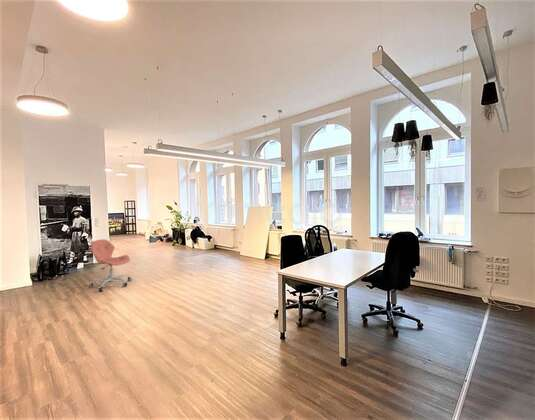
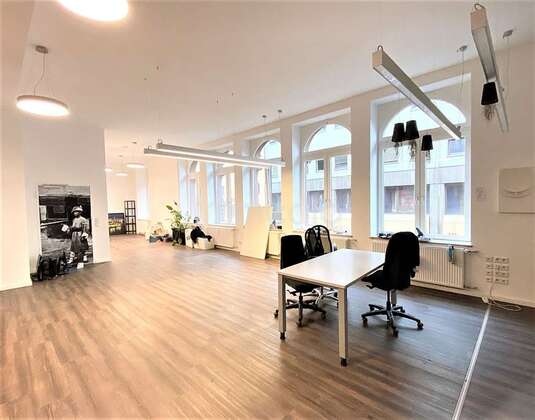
- office chair (111, 262)
